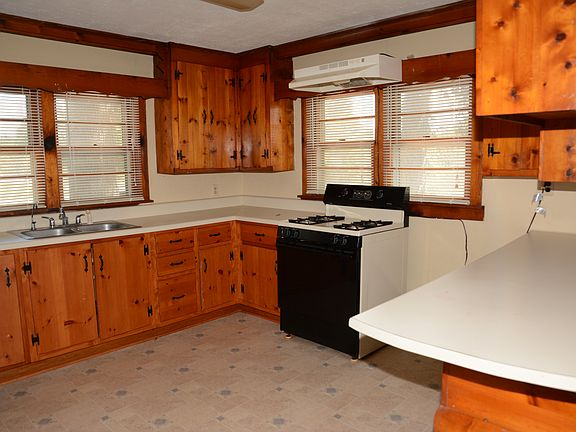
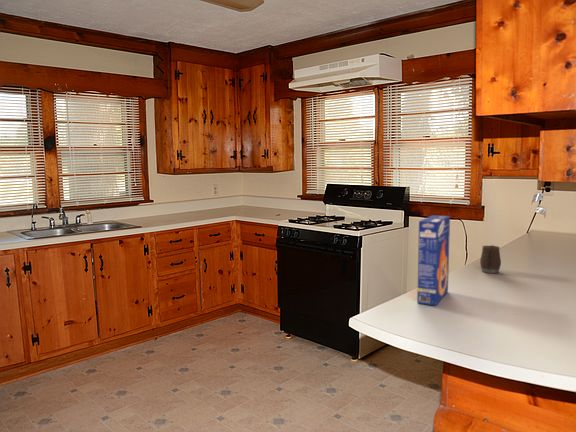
+ mug (490, 258)
+ cereal box (434, 258)
